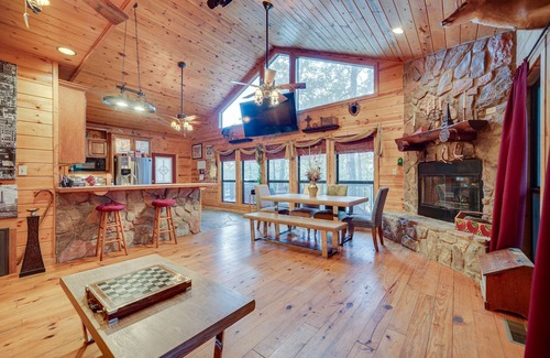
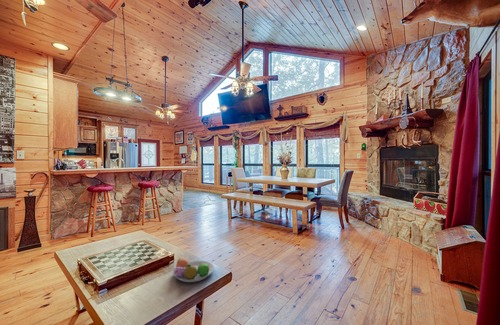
+ fruit bowl (194, 266)
